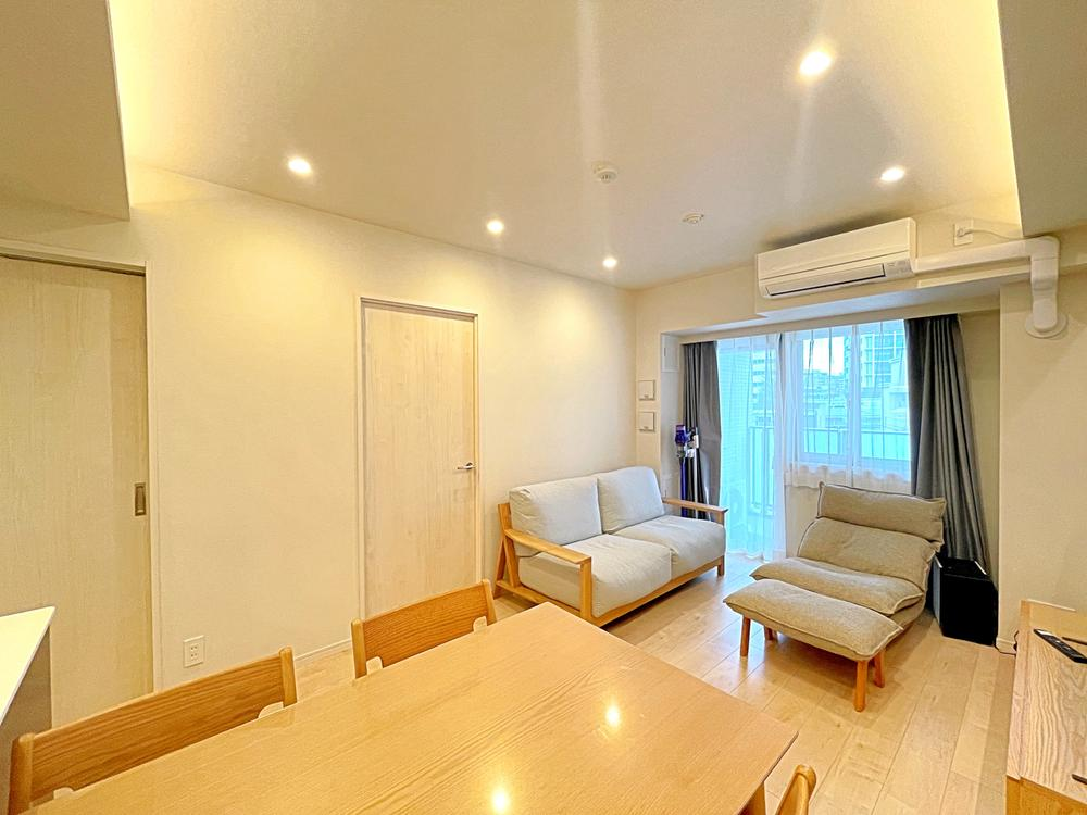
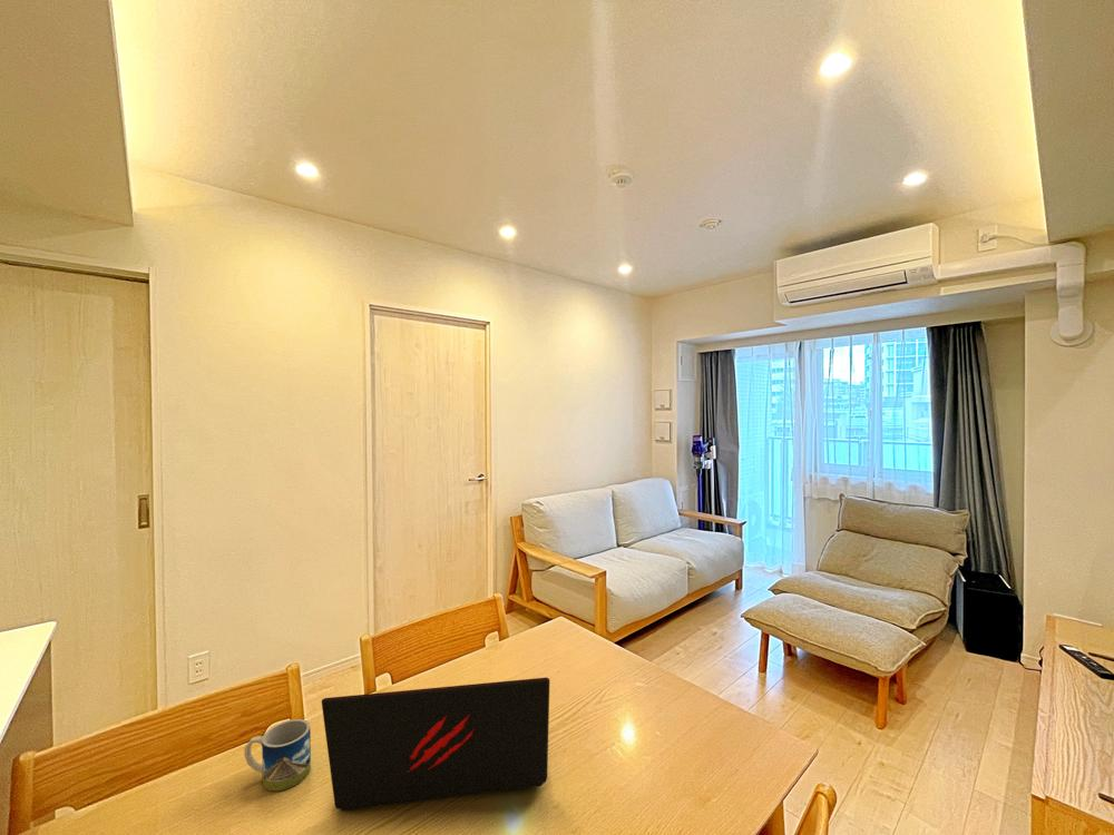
+ laptop (447, 707)
+ mug (277, 754)
